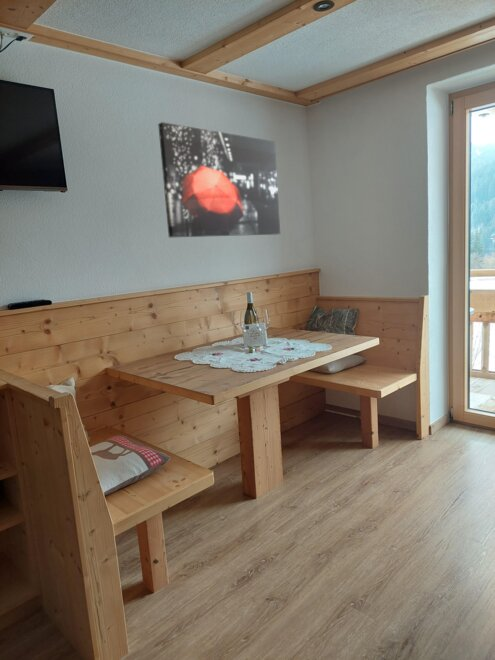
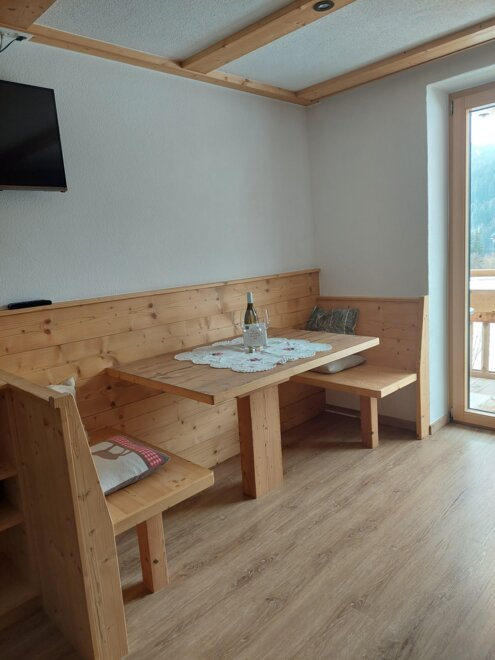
- wall art (226, 185)
